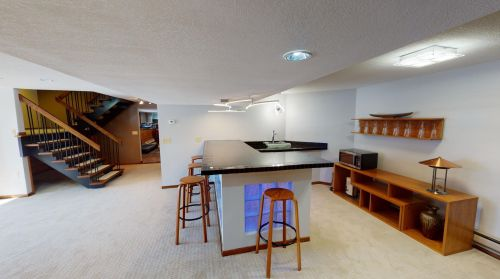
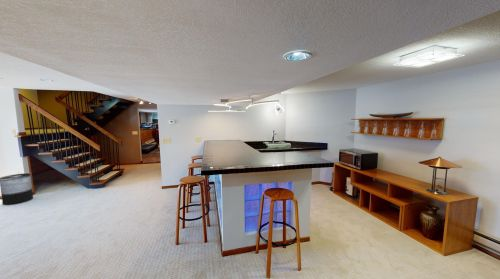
+ trash can (17, 188)
